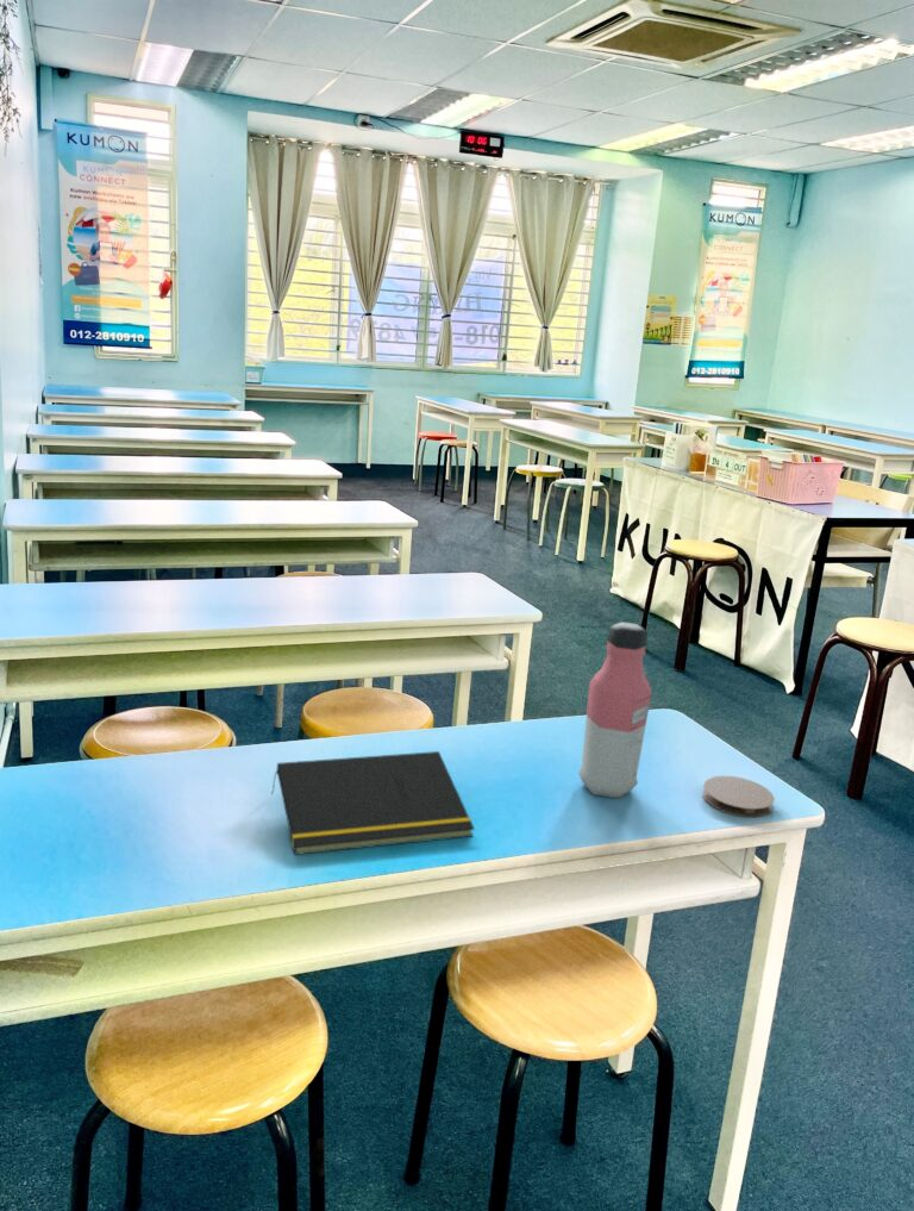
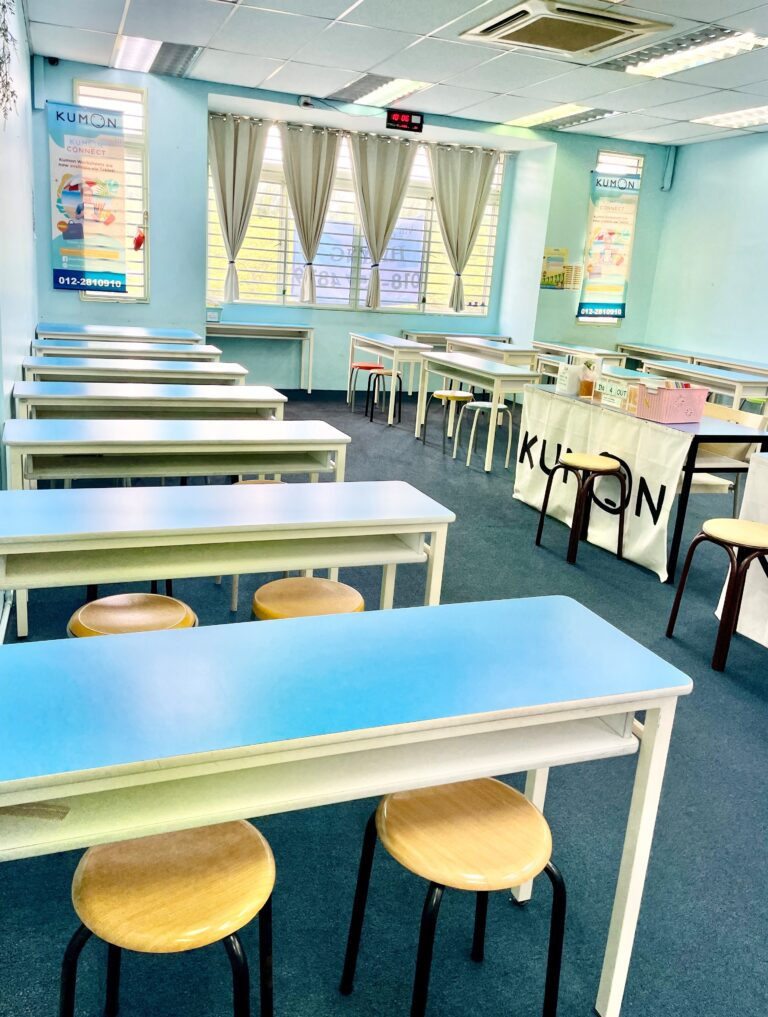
- water bottle (616, 709)
- notepad (373, 798)
- coaster (738, 795)
